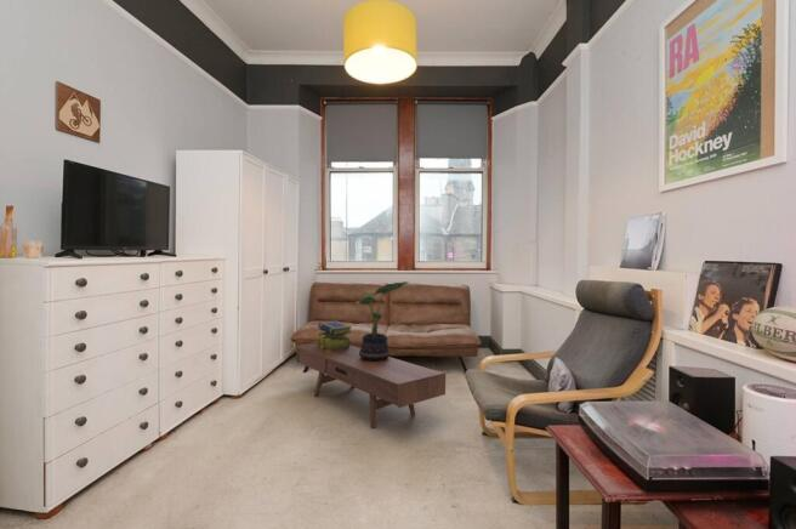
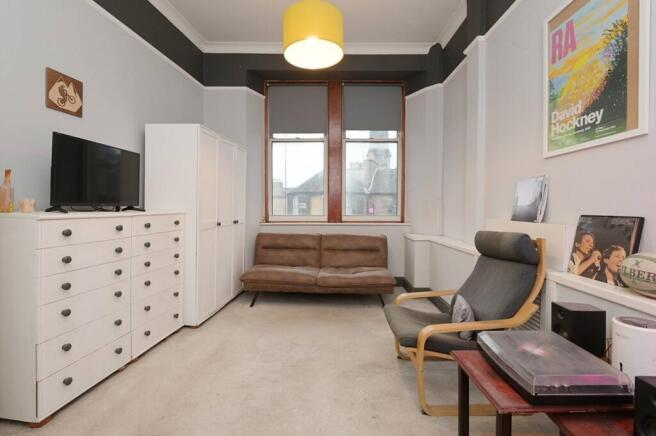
- potted plant (373, 319)
- stack of books (334, 334)
- coffee table (360, 381)
